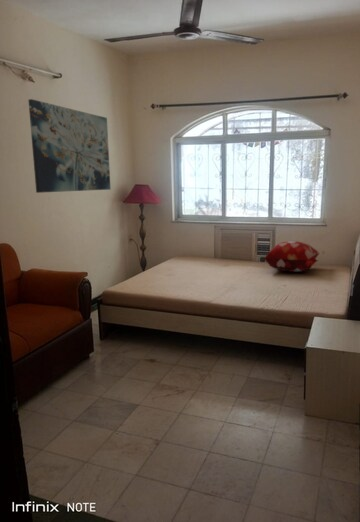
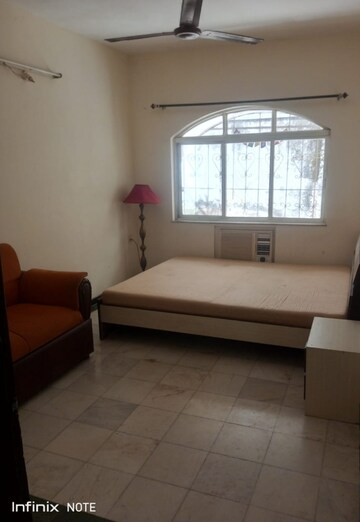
- decorative pillow (292, 255)
- wall art (75, 151)
